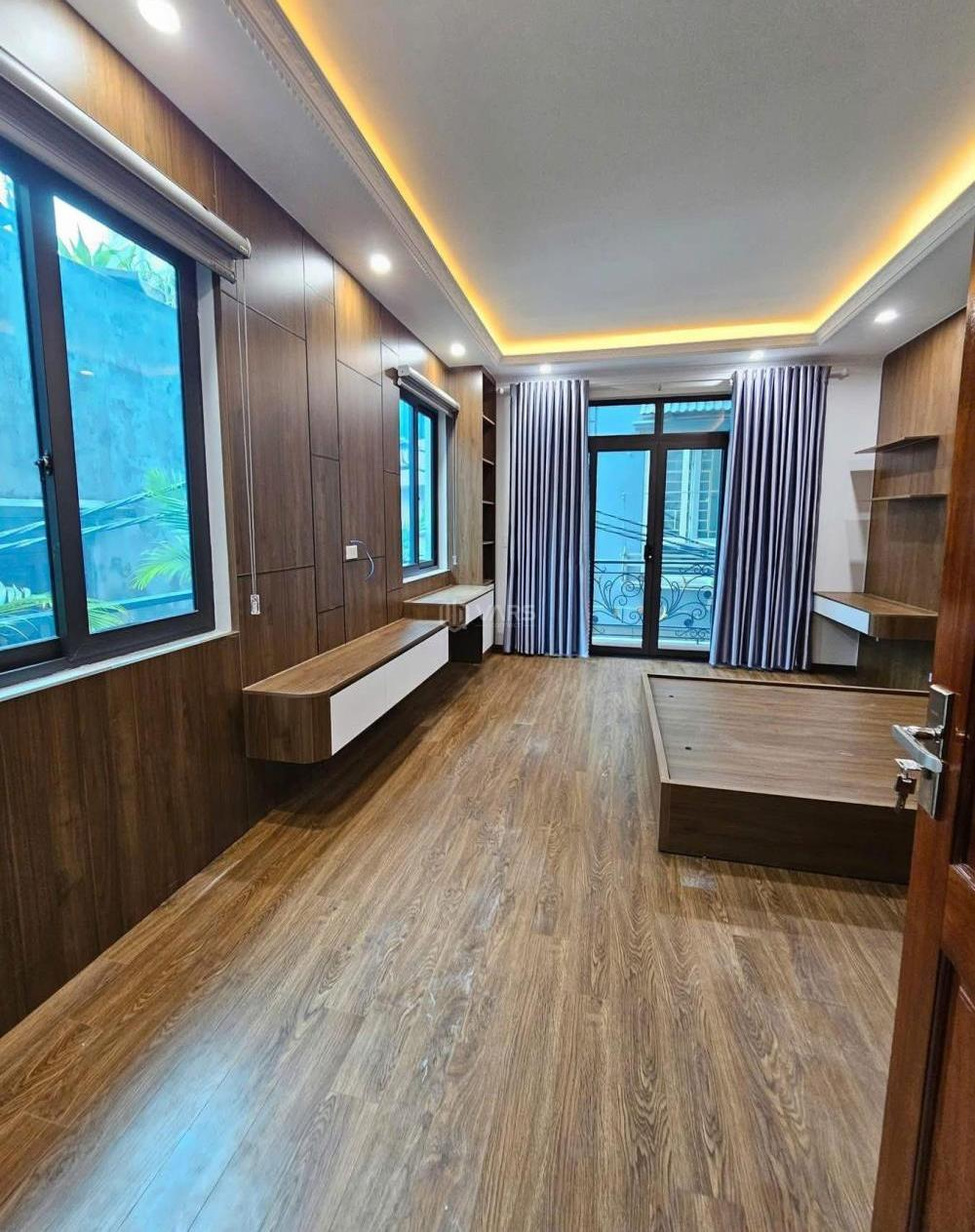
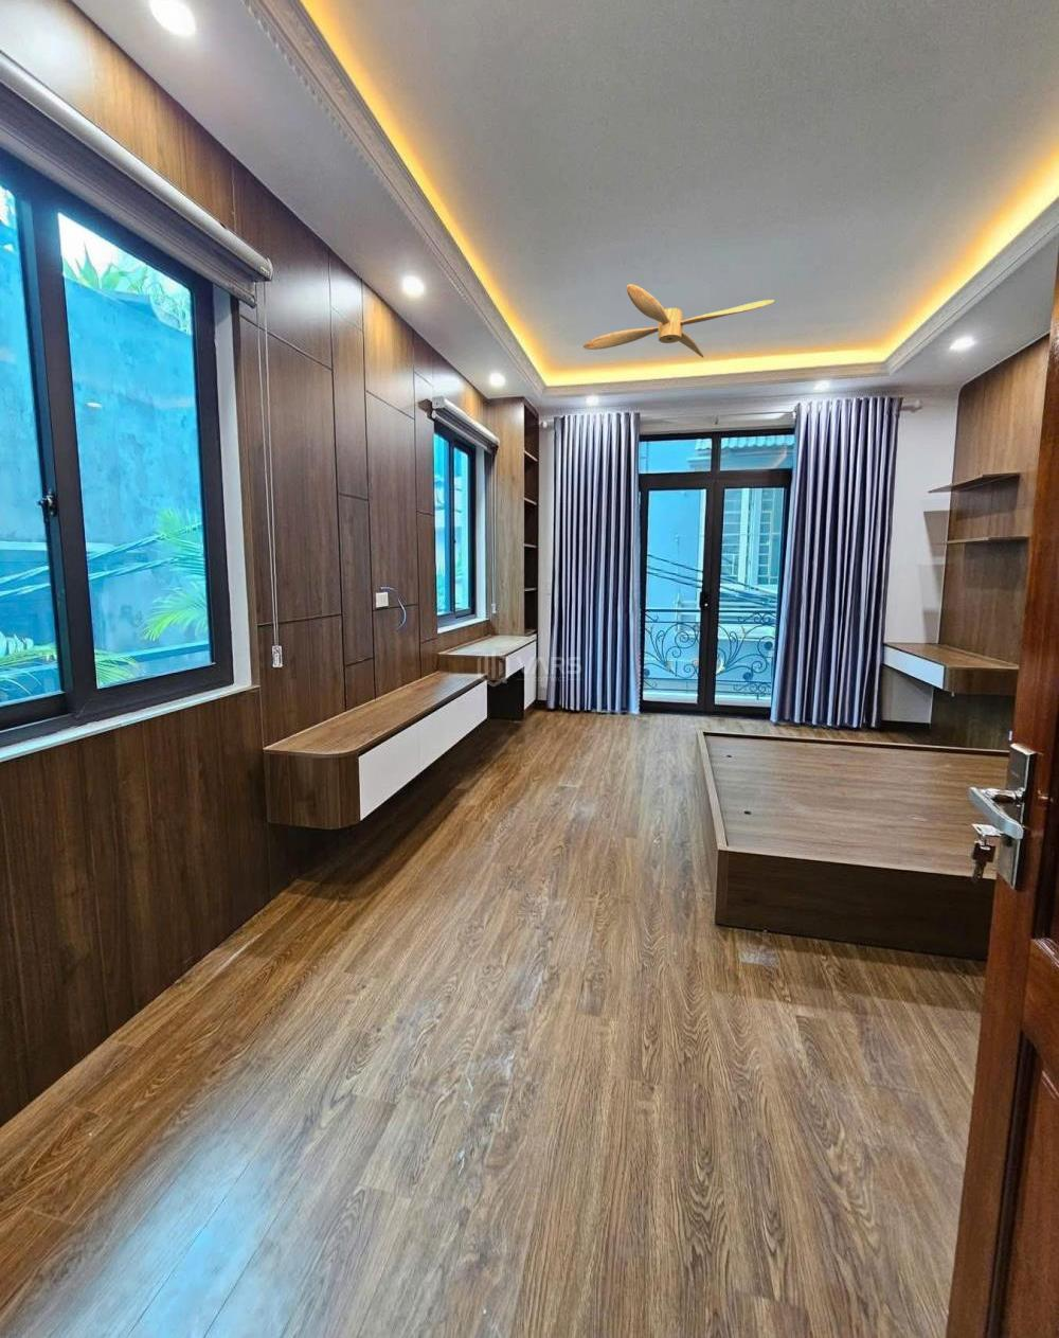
+ ceiling fan (669, 325)
